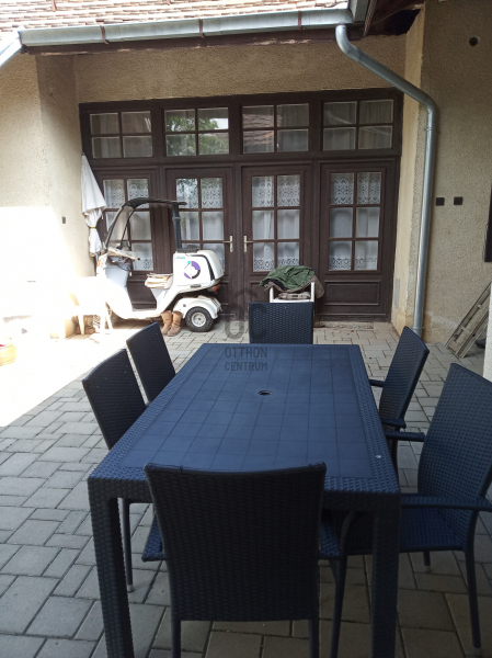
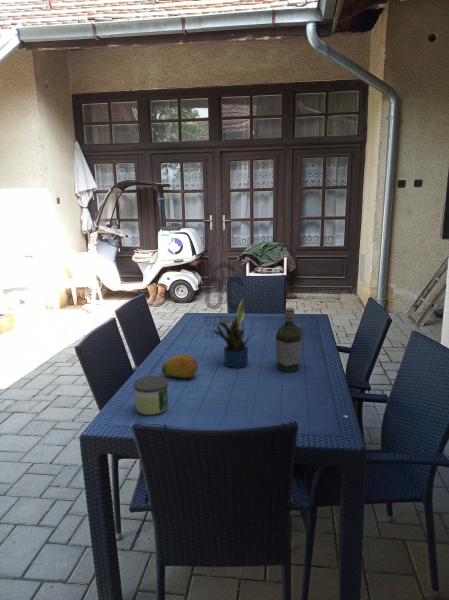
+ fruit (180, 365)
+ candle (151, 395)
+ bottle (288, 338)
+ potted plant (234, 331)
